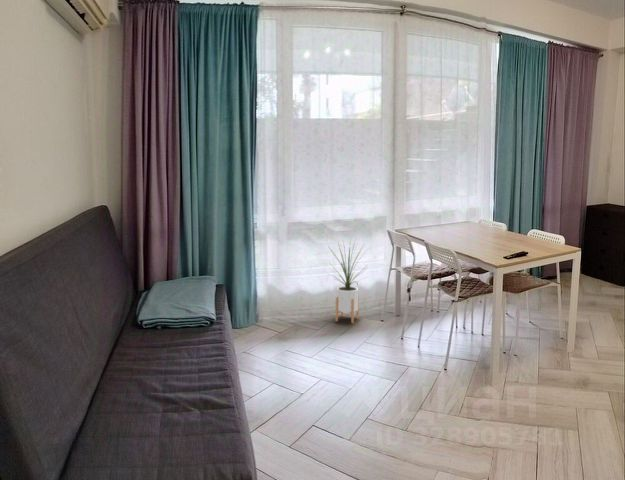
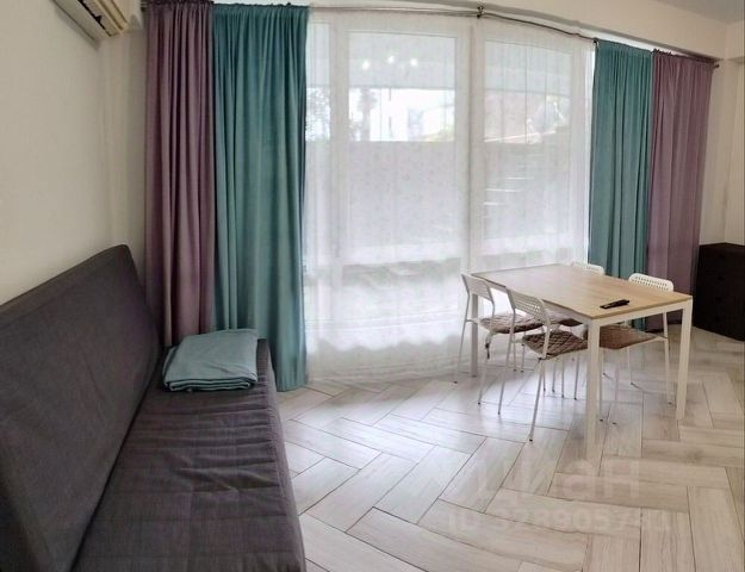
- house plant (347, 278)
